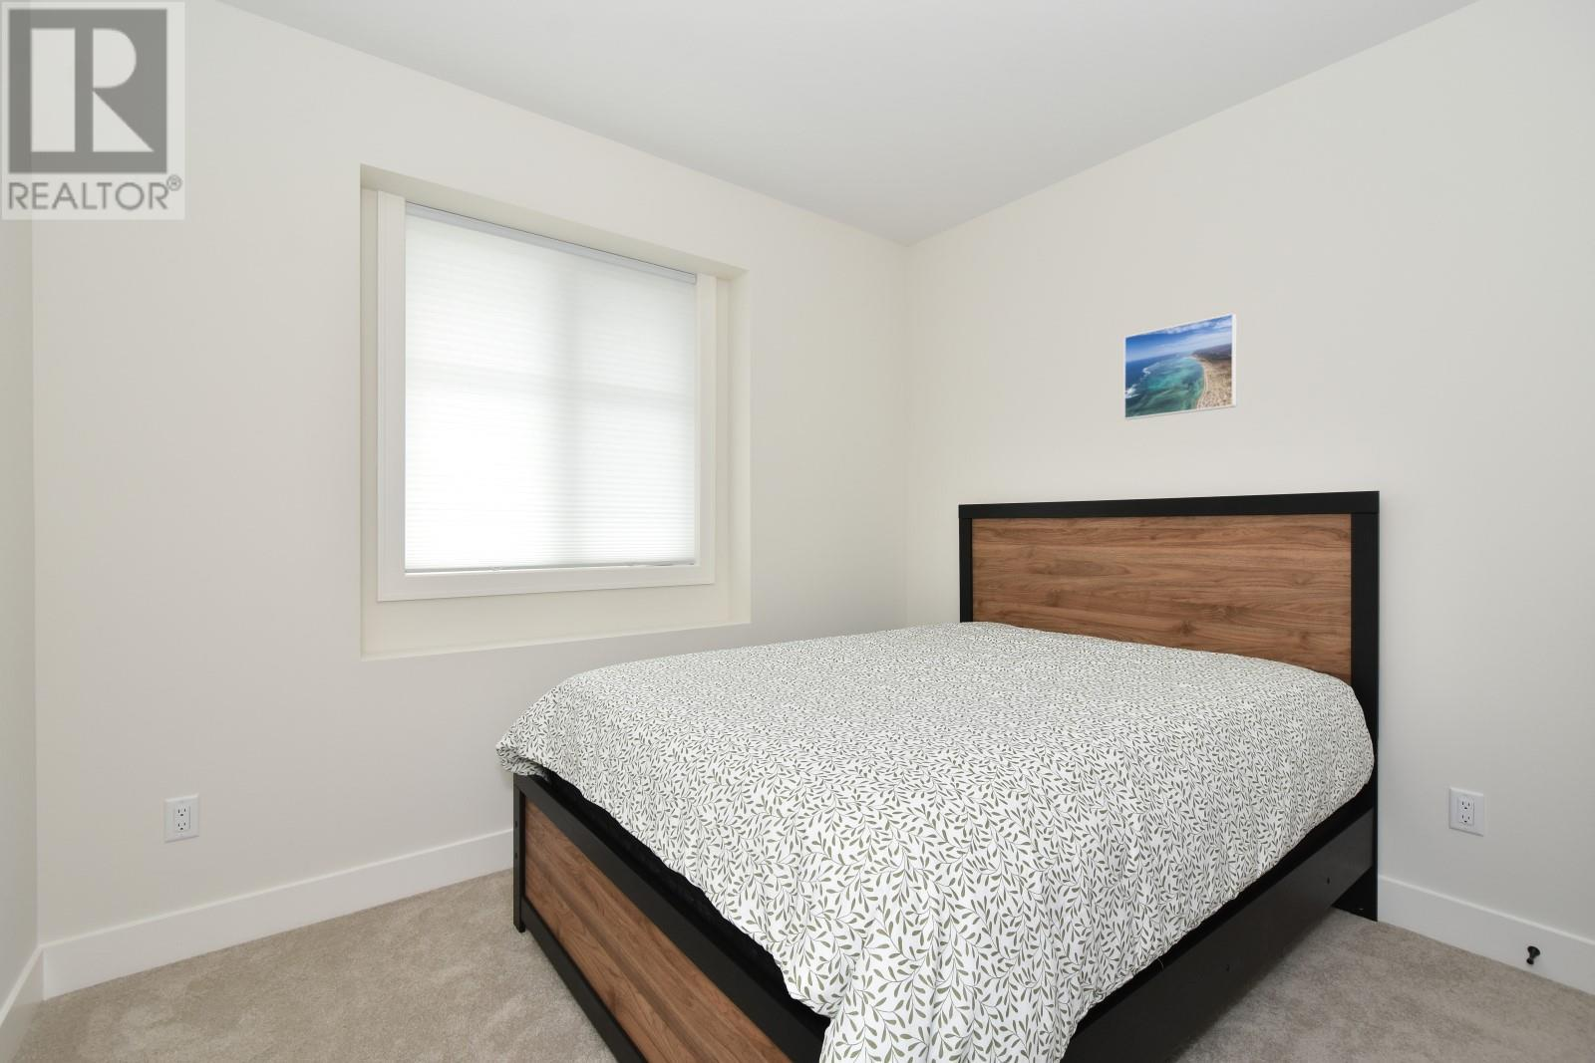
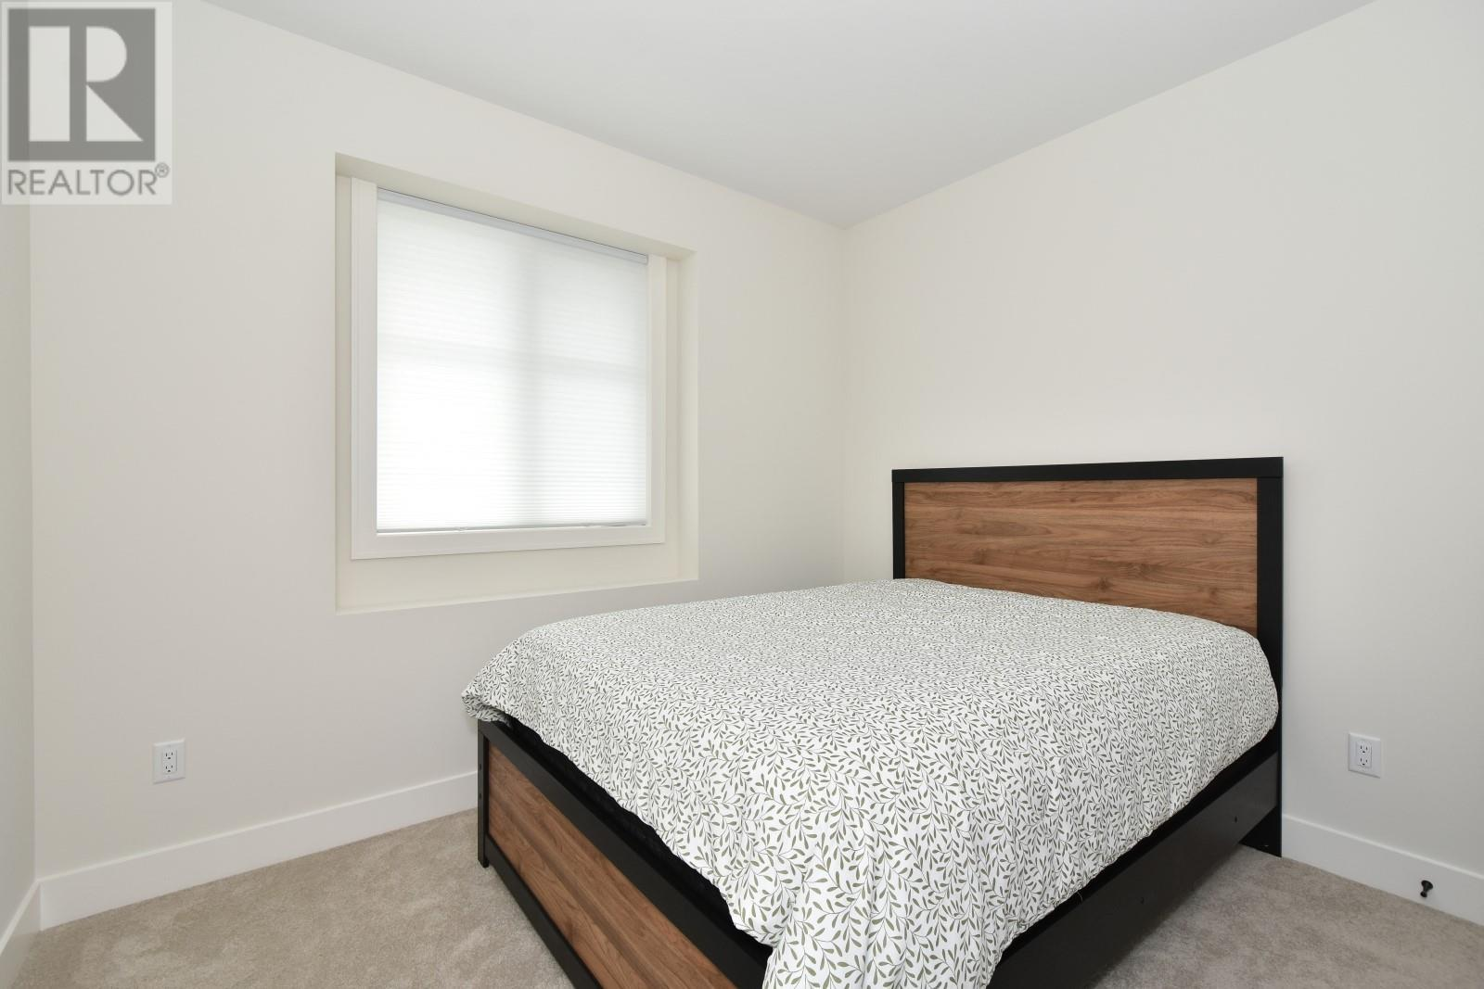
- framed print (1177, 370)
